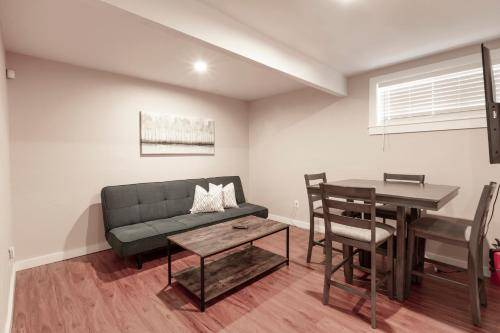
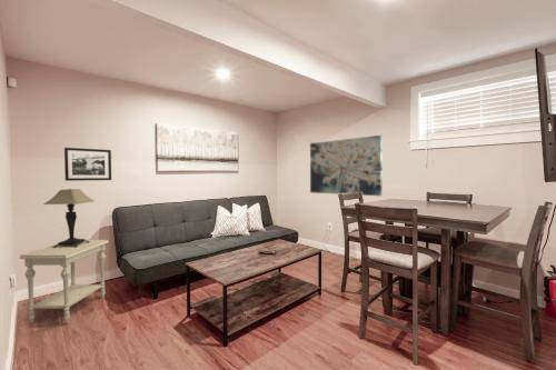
+ table lamp (70, 217)
+ picture frame (89, 164)
+ wall art (342, 167)
+ side table (68, 278)
